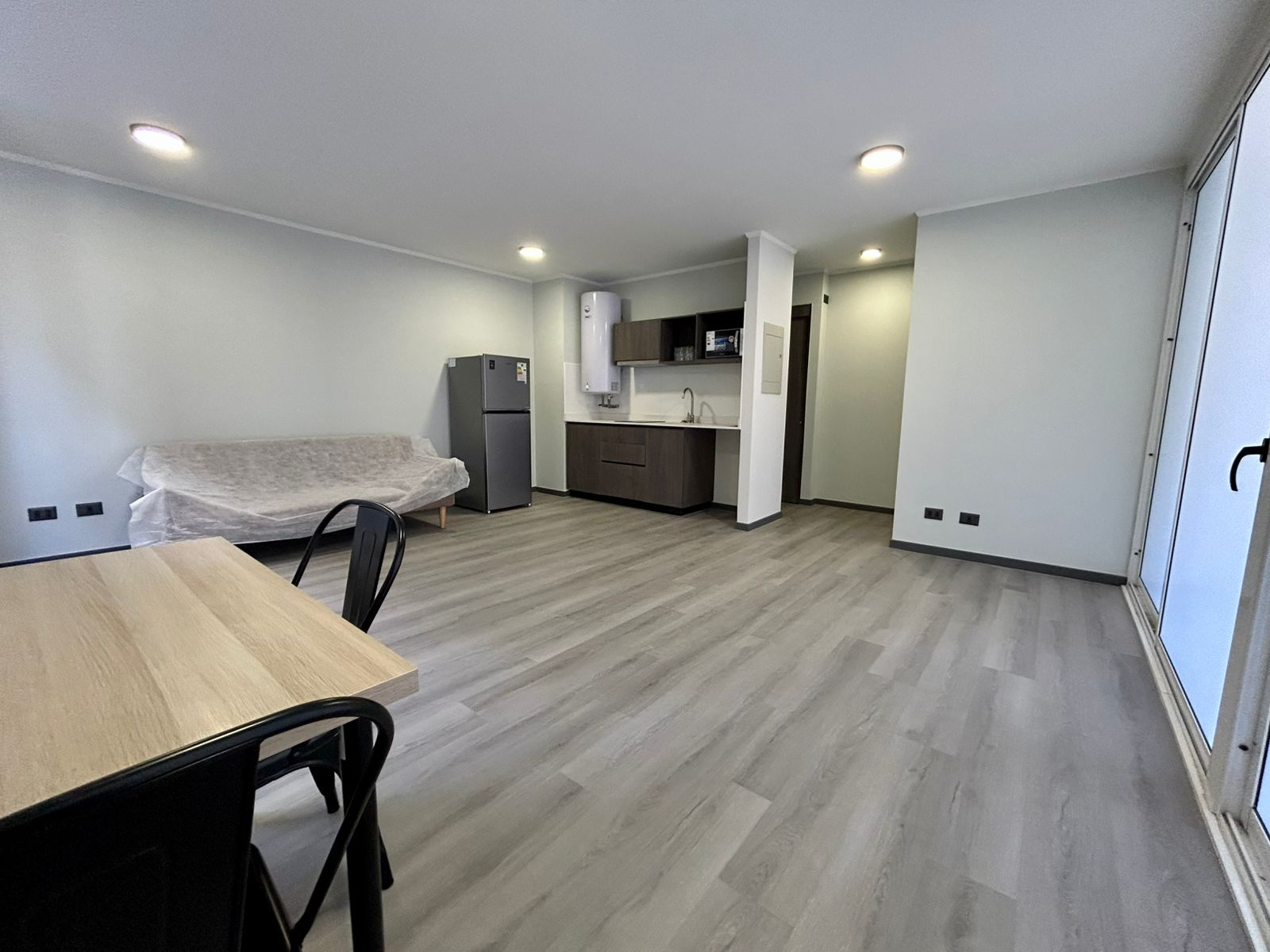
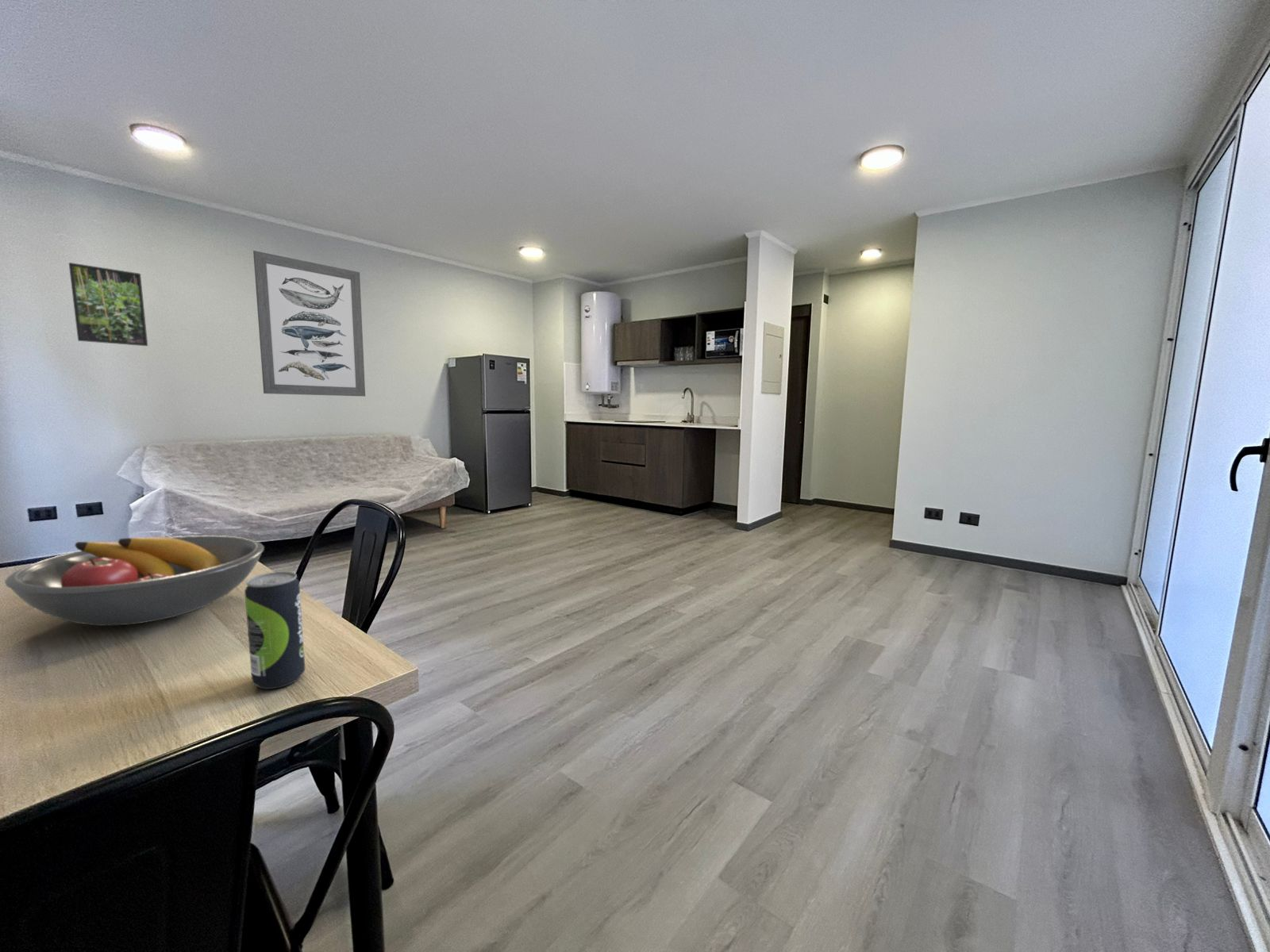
+ beverage can (275, 629)
+ fruit bowl (151, 577)
+ wall art (314, 329)
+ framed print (110, 306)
